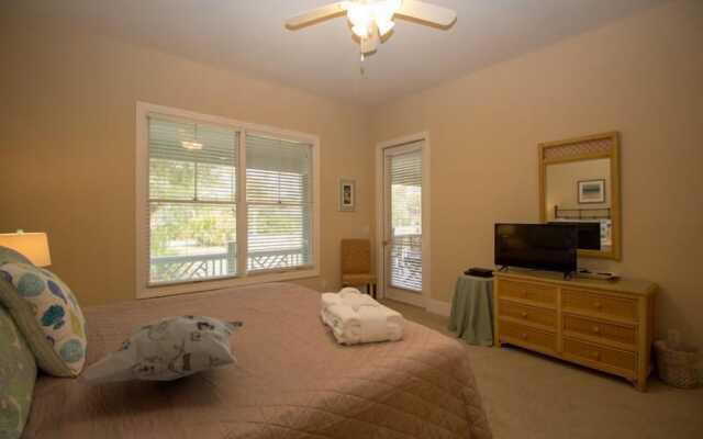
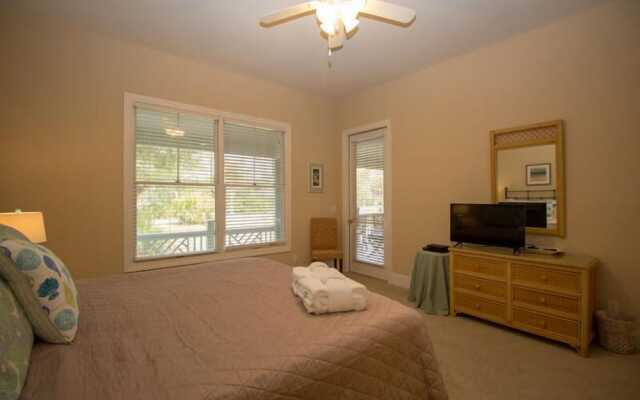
- decorative pillow (177, 345)
